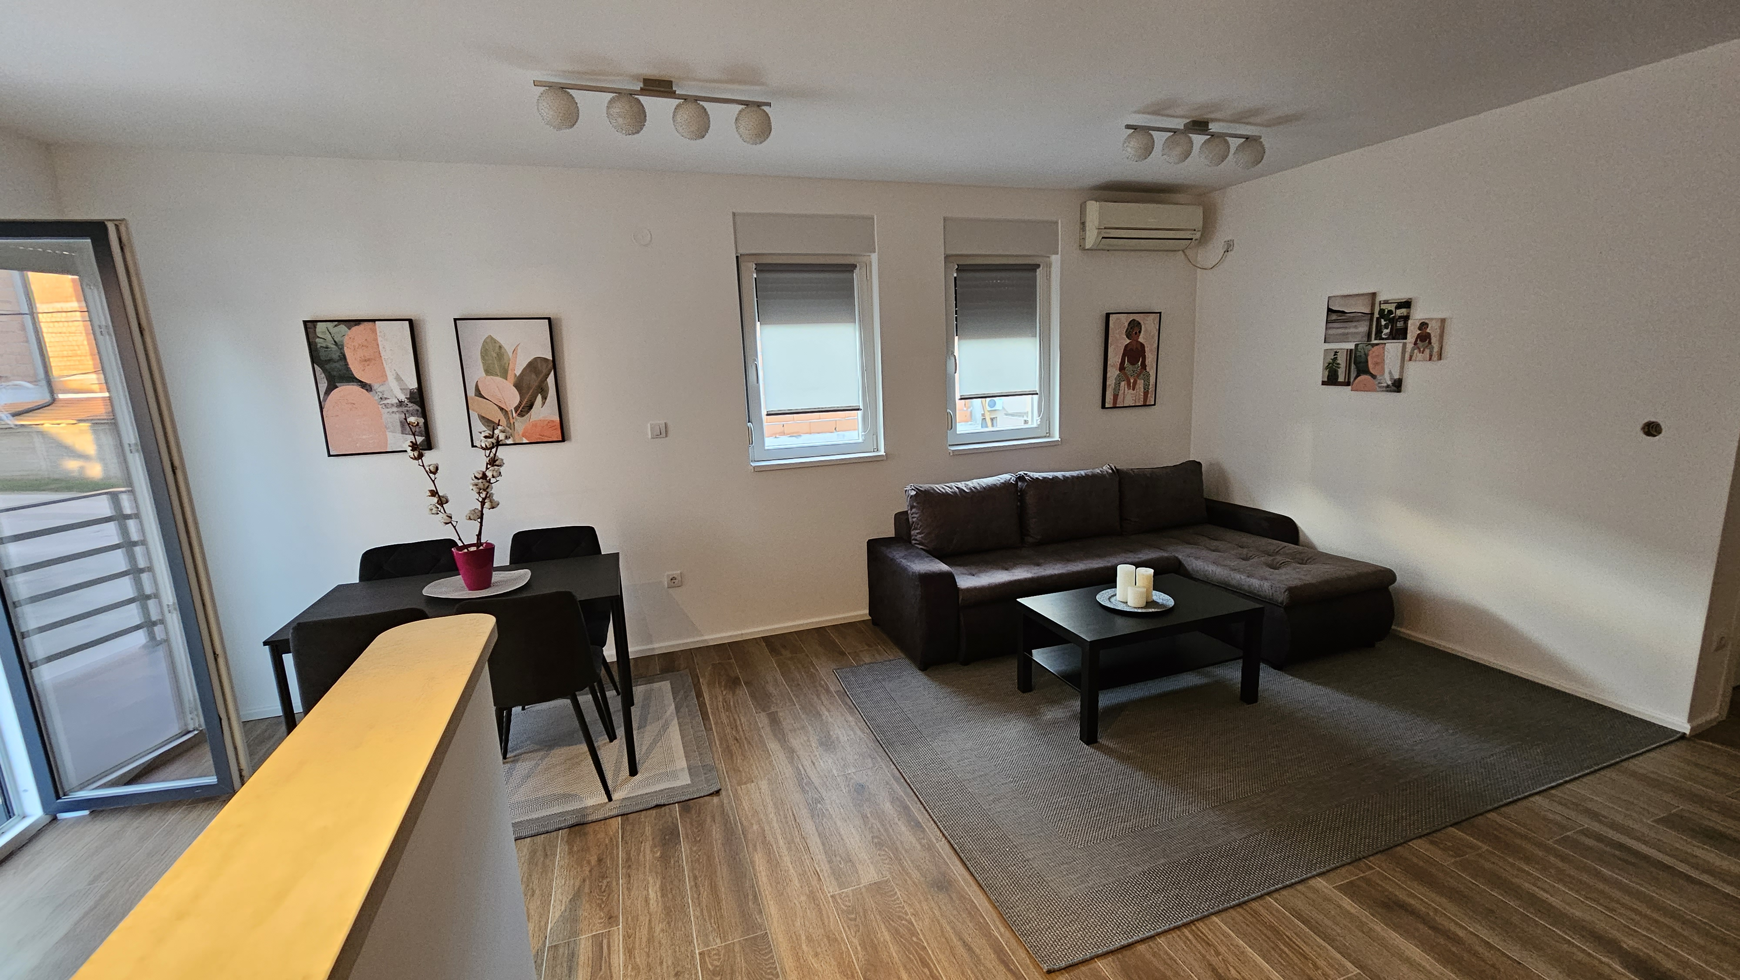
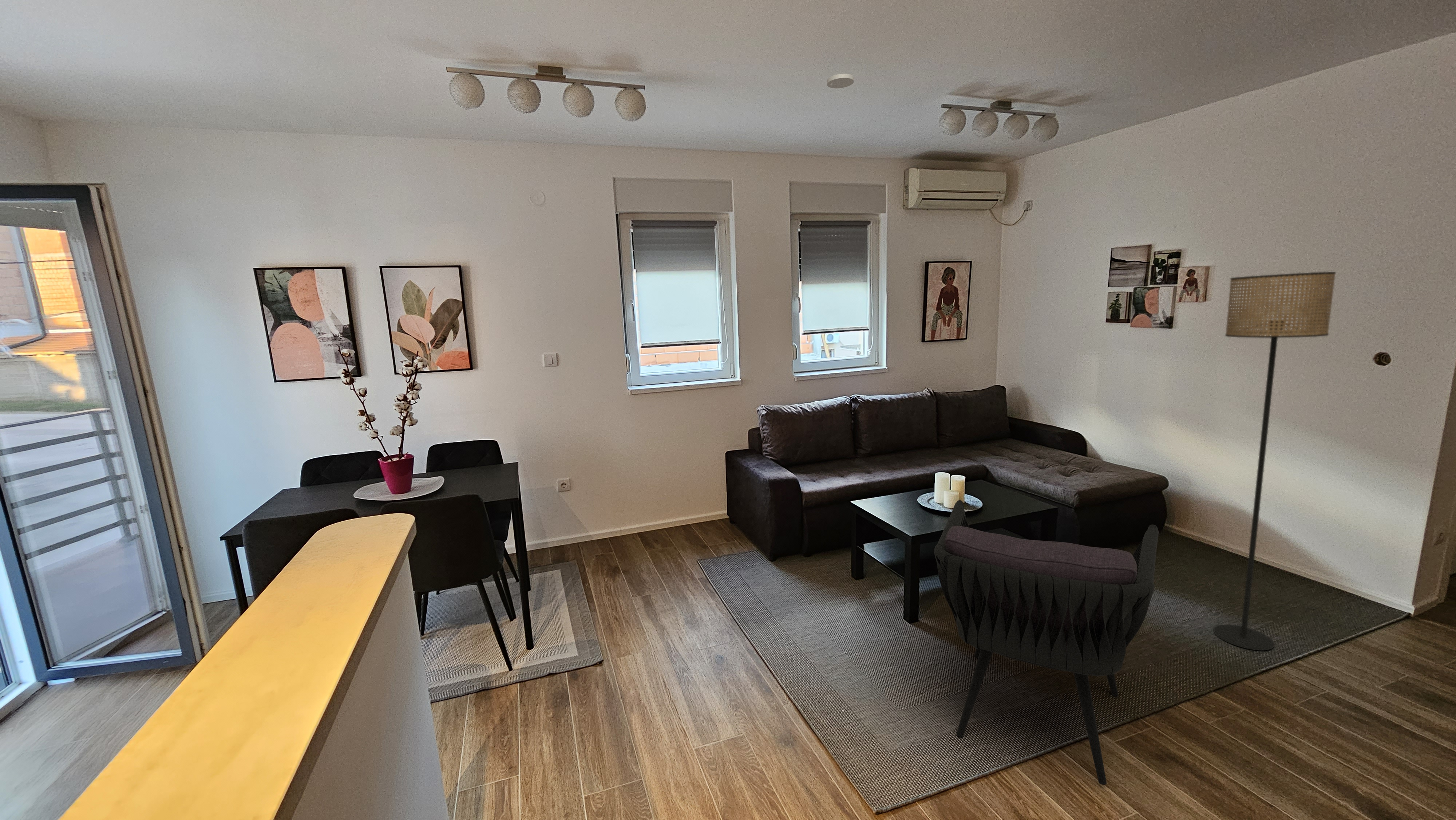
+ floor lamp (1261, 465)
+ smoke detector (840, 81)
+ armchair (1038, 622)
